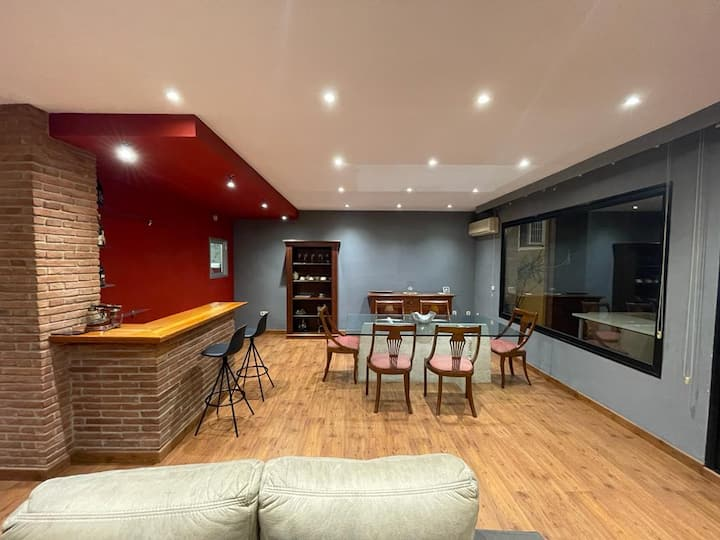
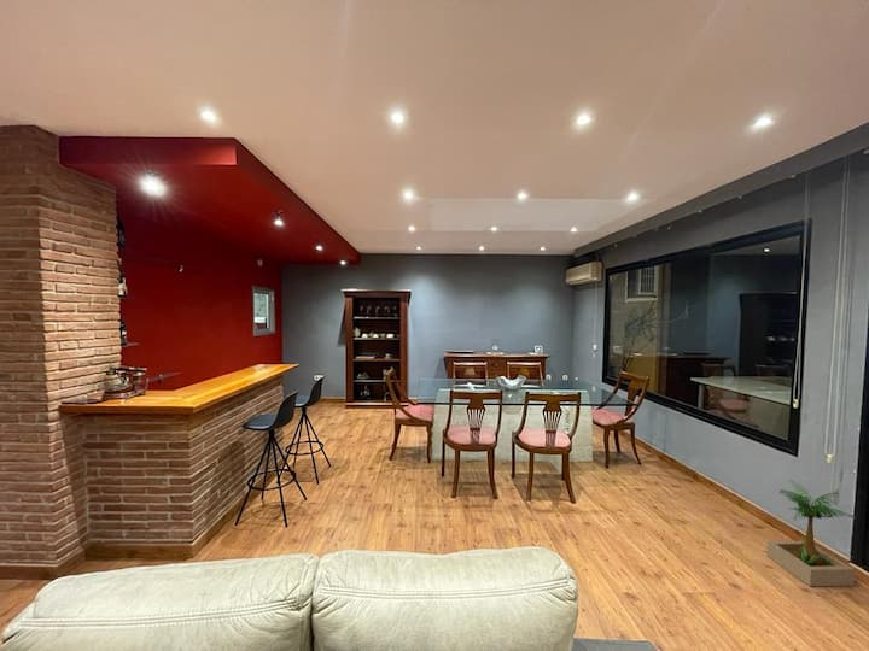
+ potted plant (812, 532)
